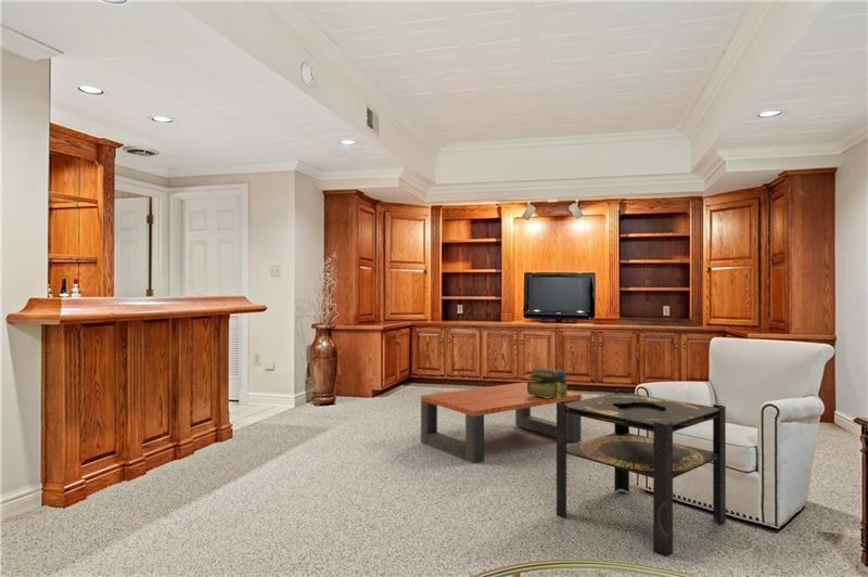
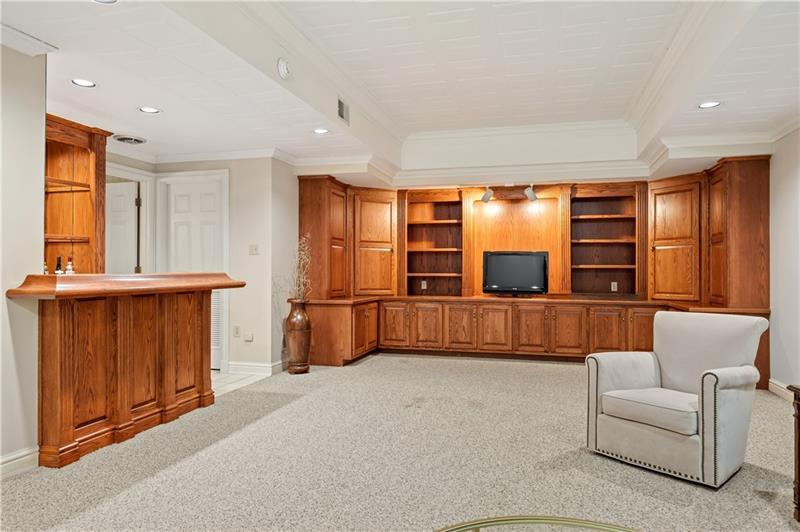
- coffee table (501, 411)
- side table (639, 461)
- stack of books (548, 381)
